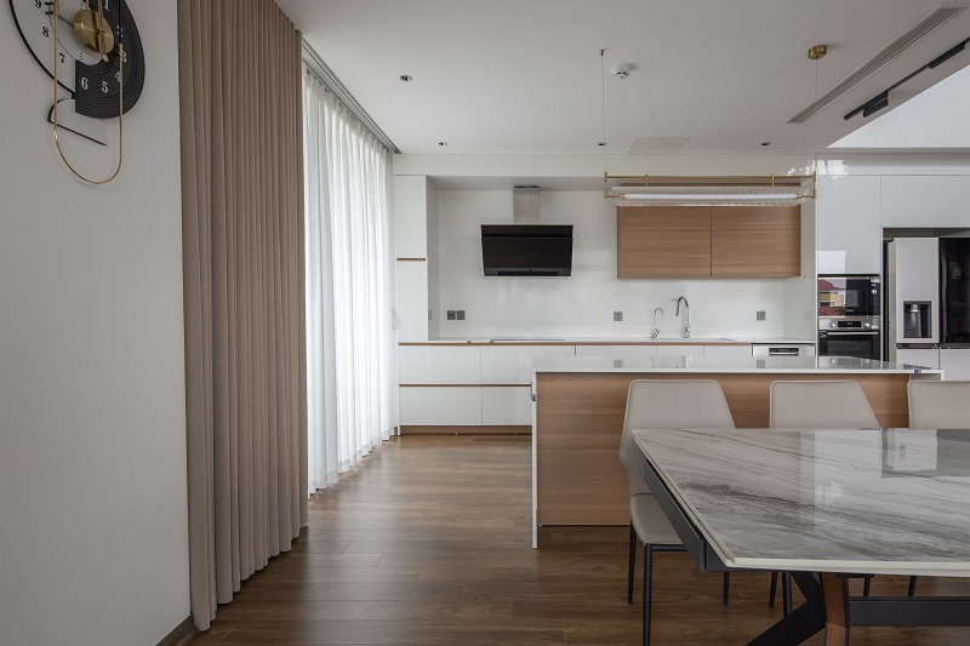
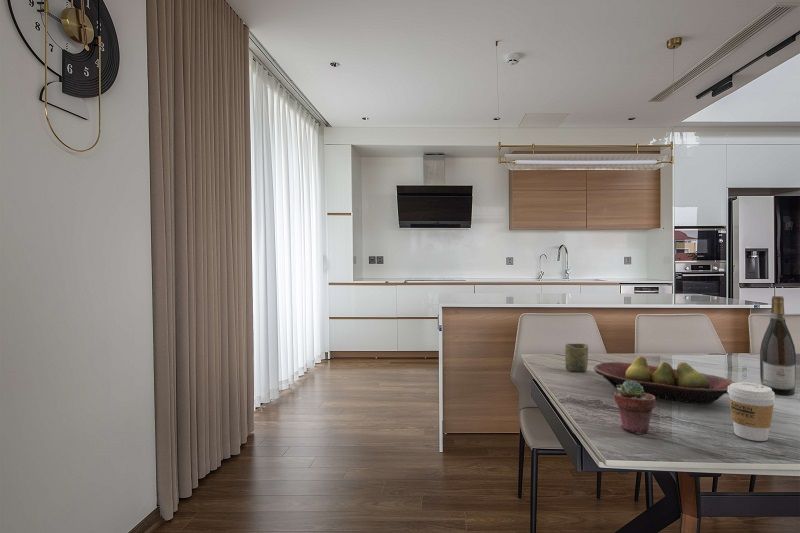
+ fruit bowl (660, 376)
+ cup (576, 357)
+ potted succulent (634, 404)
+ wine bottle (777, 343)
+ coffee cup (750, 410)
